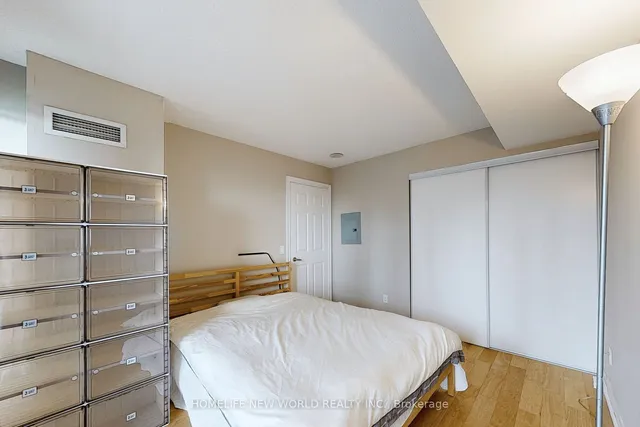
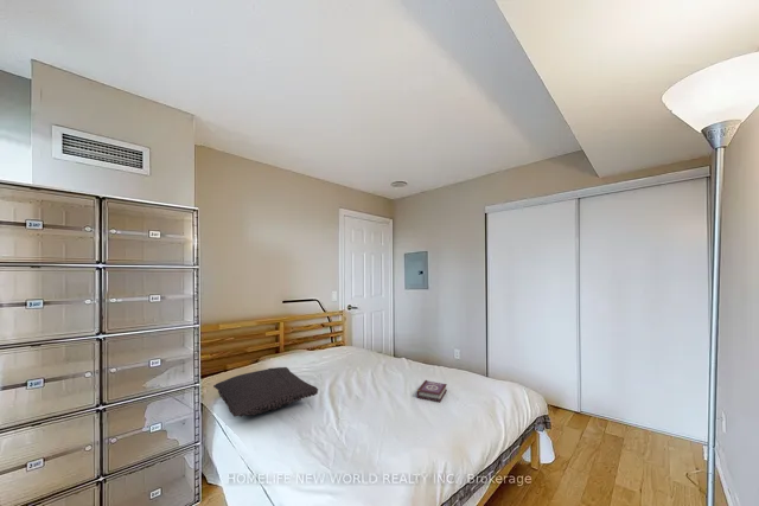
+ pillow (264, 389)
+ book (432, 390)
